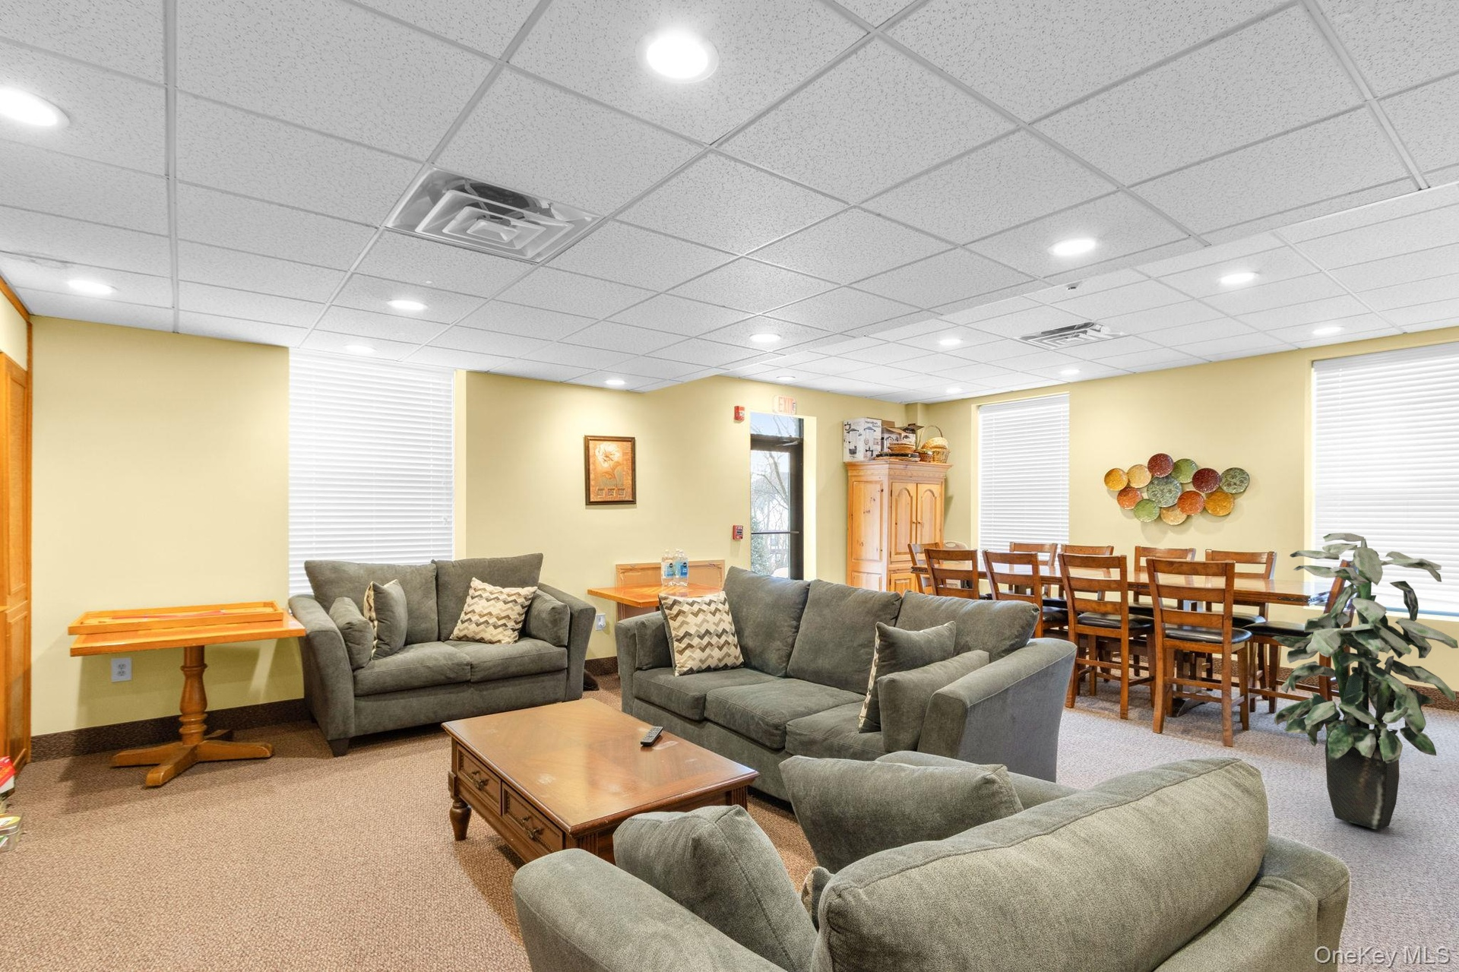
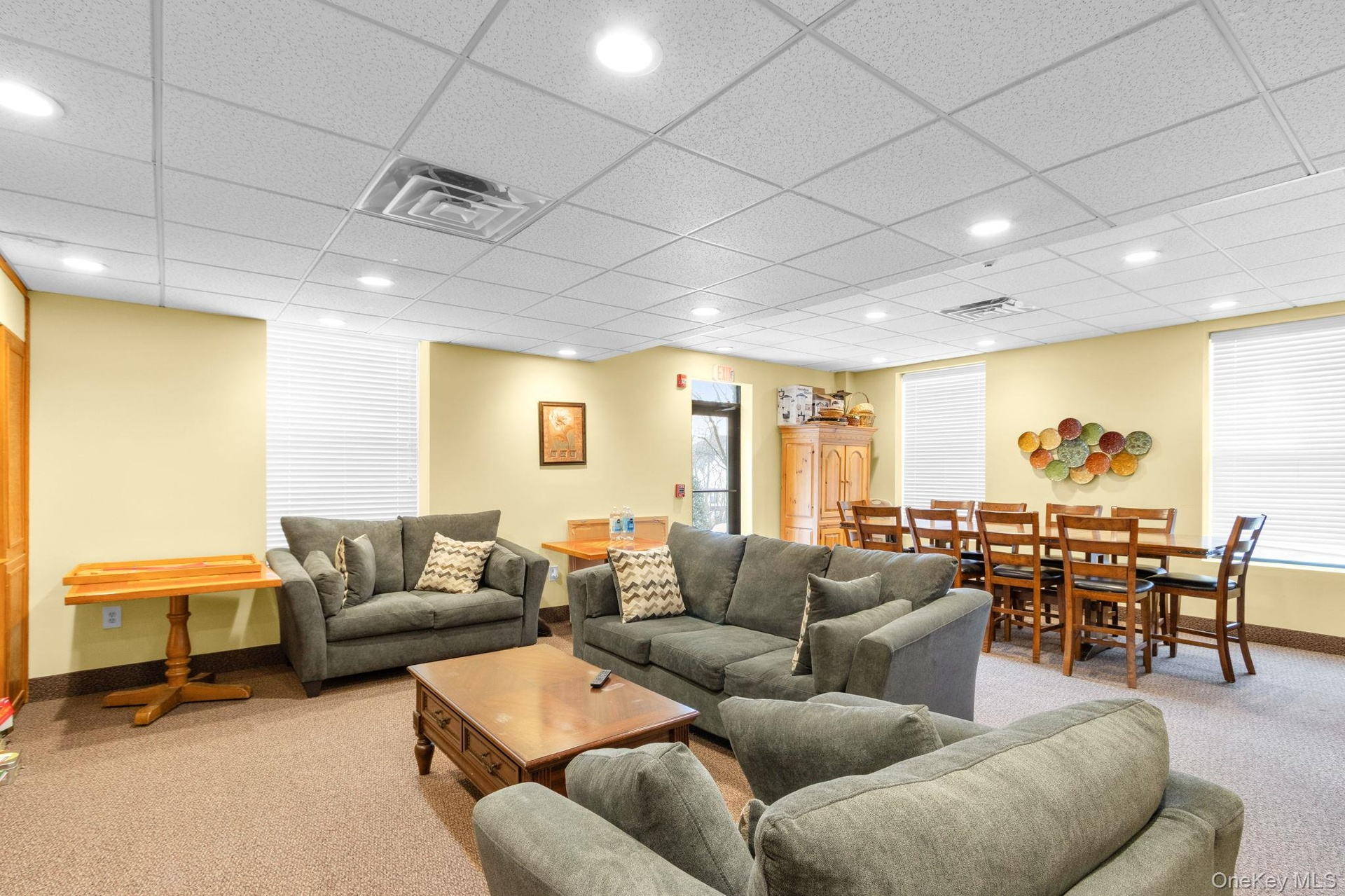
- indoor plant (1354, 674)
